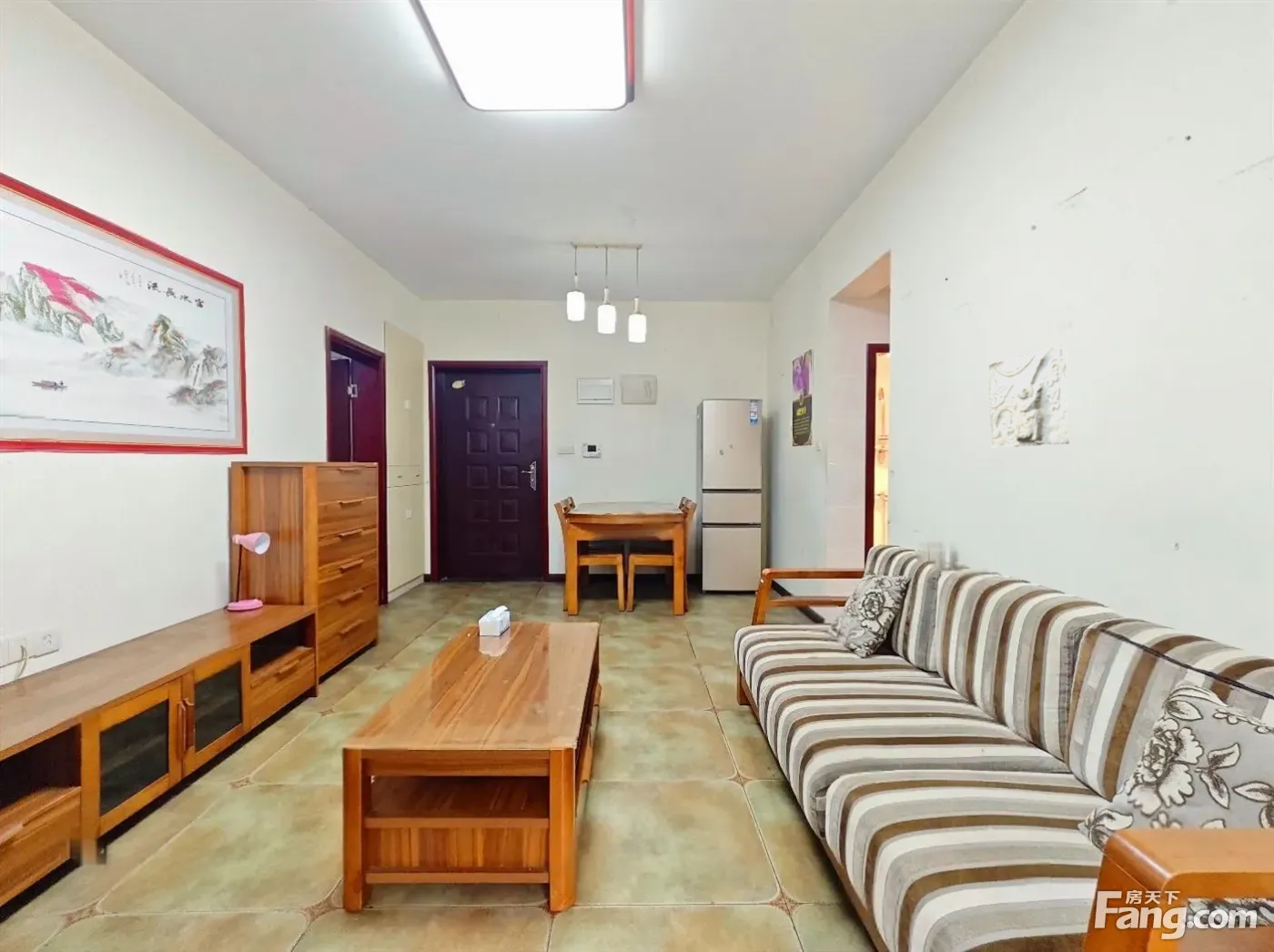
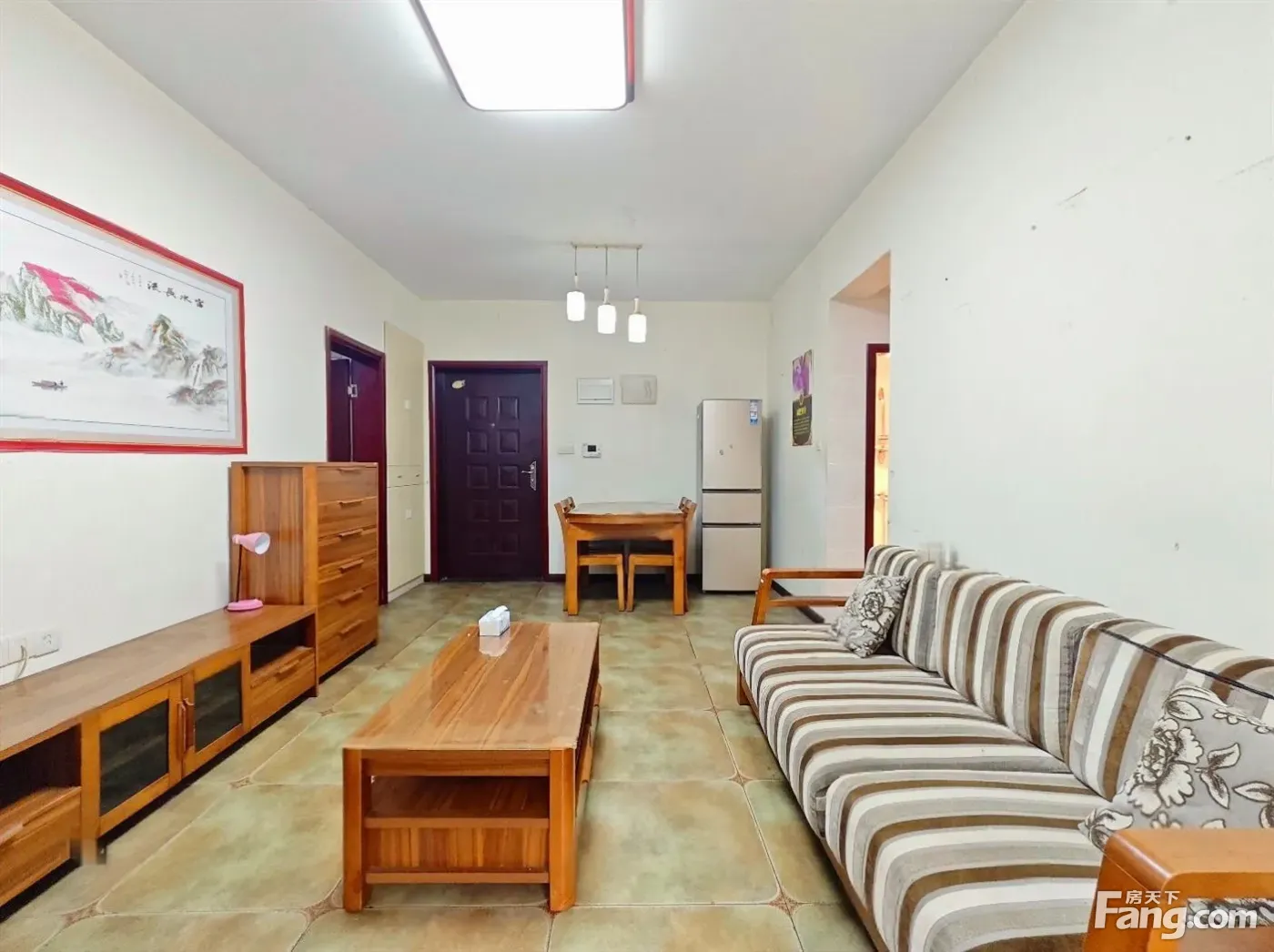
- relief sculpture (1023, 400)
